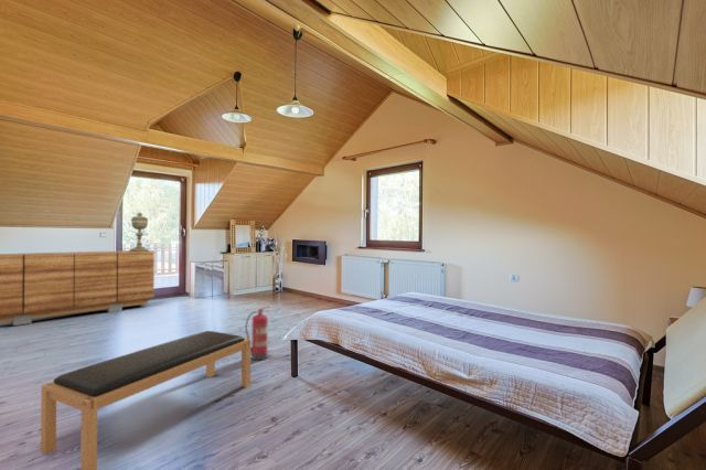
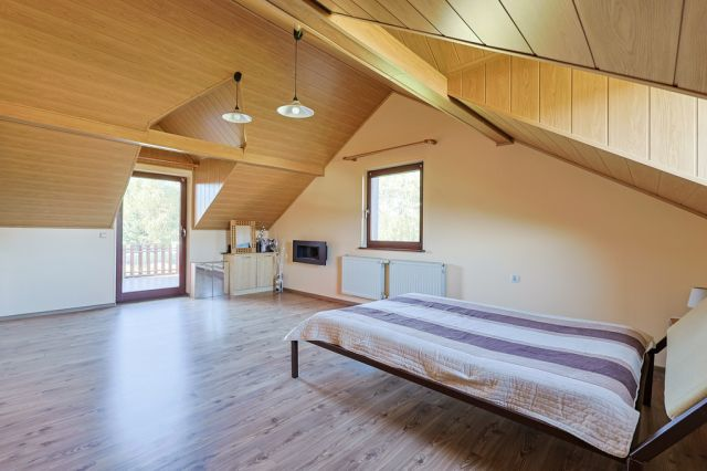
- decorative urn (139, 231)
- fire extinguisher (257, 332)
- sideboard (69, 284)
- bench (164, 381)
